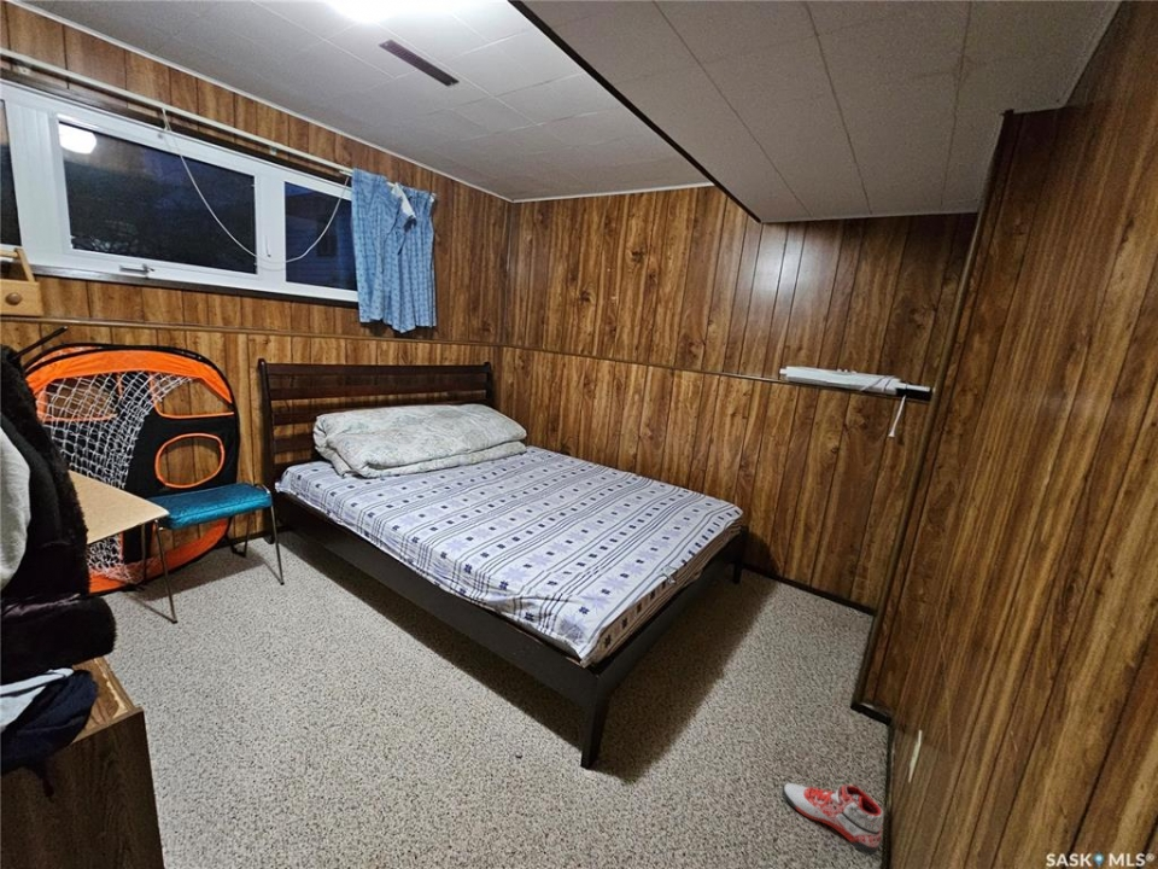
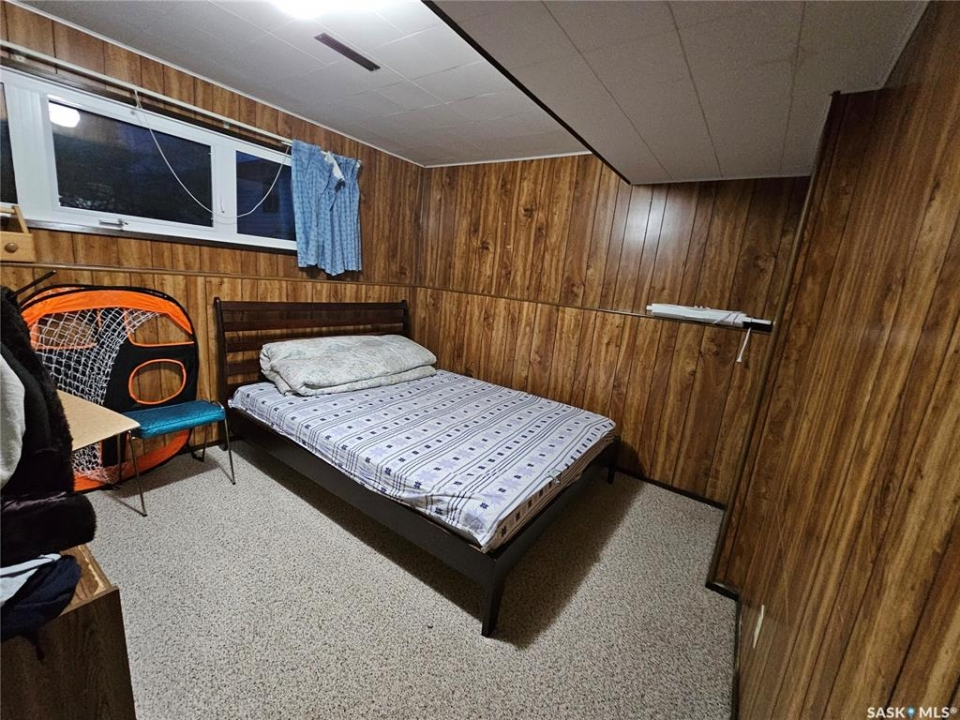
- sneaker (831, 799)
